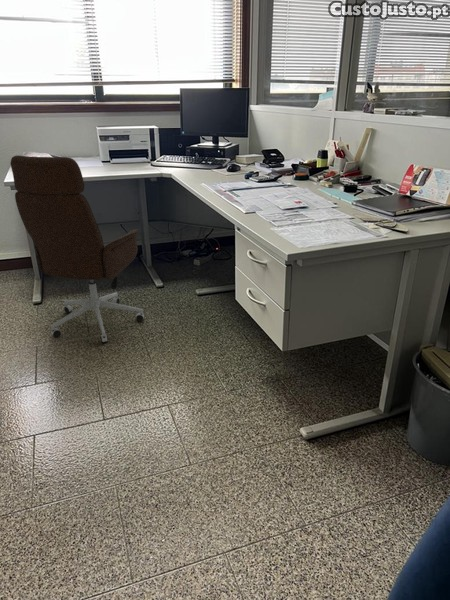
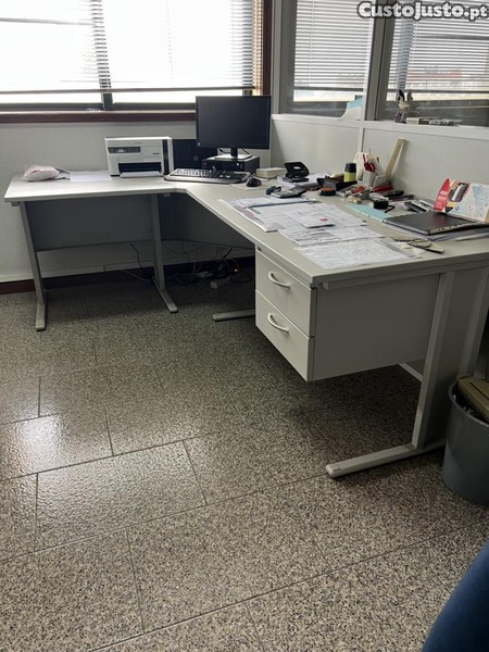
- office chair (83, 244)
